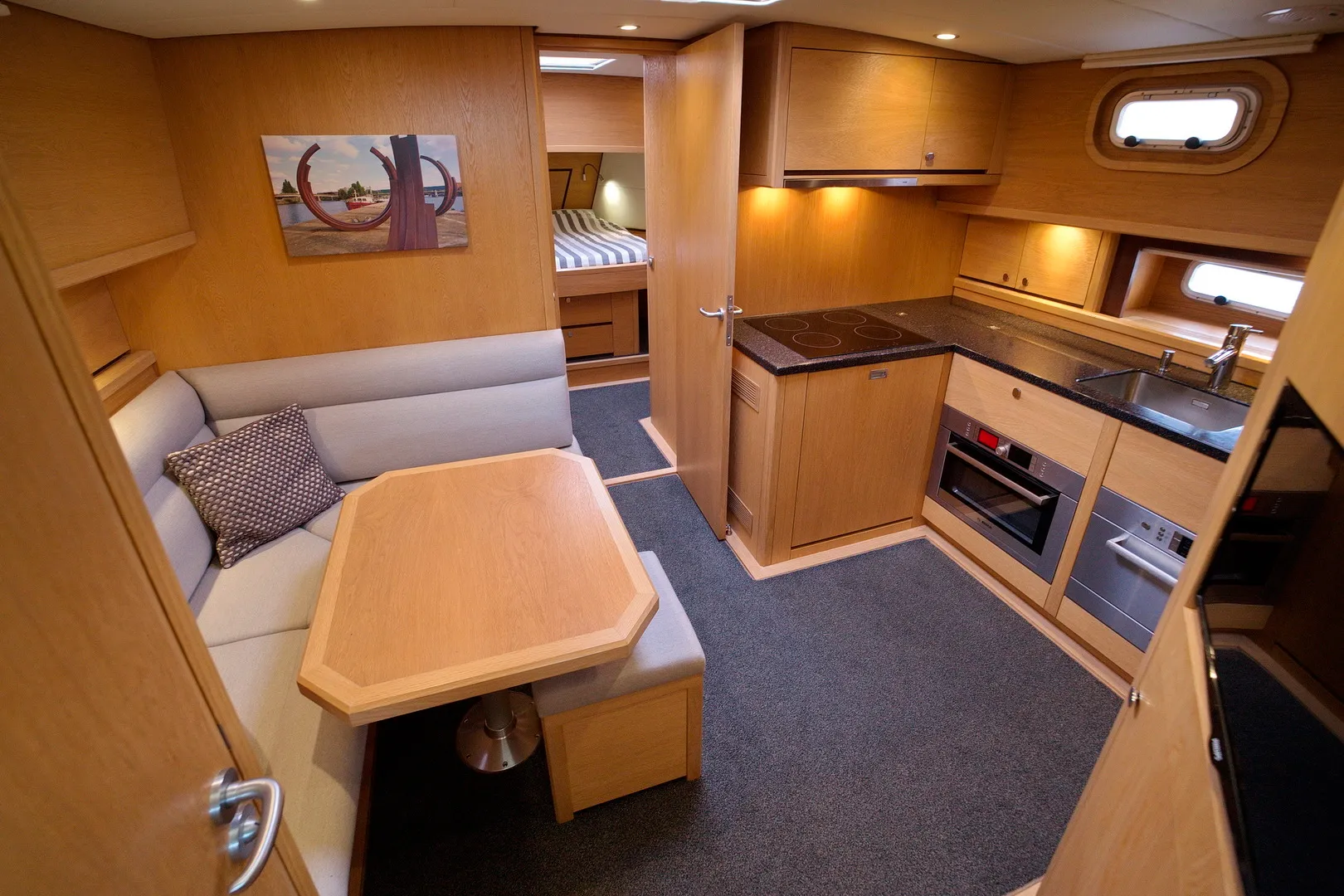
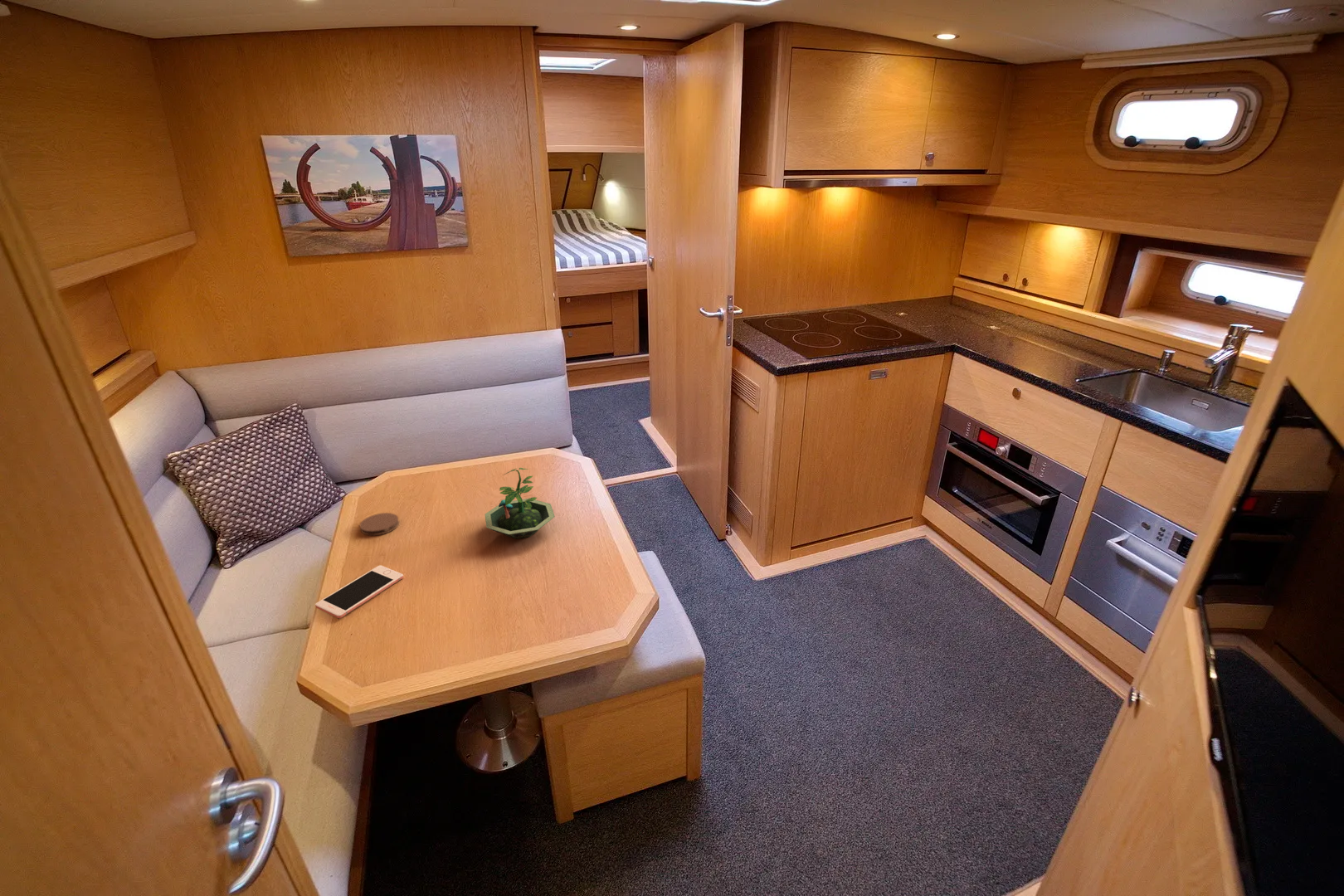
+ coaster (379, 523)
+ terrarium (518, 483)
+ cell phone (361, 590)
